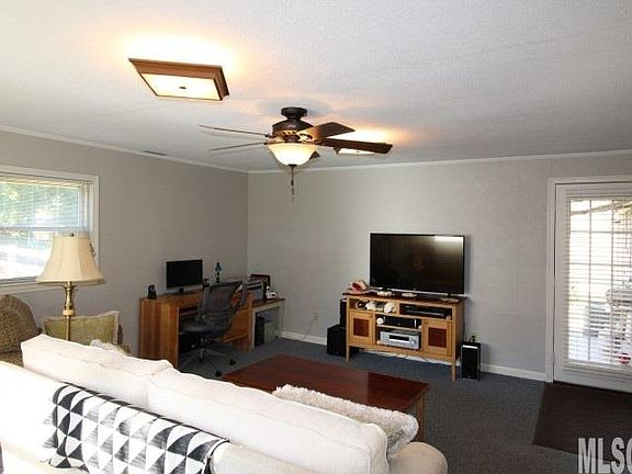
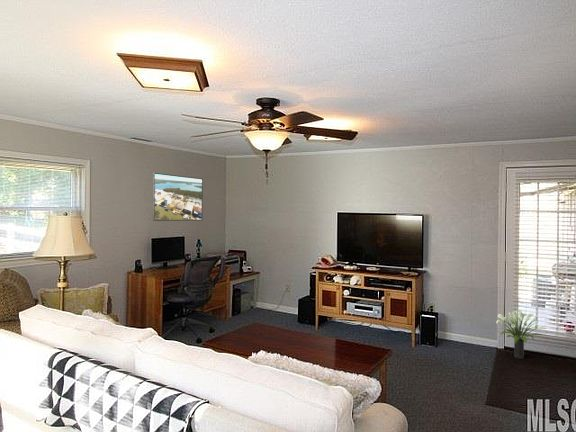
+ potted plant (520, 333)
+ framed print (179, 198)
